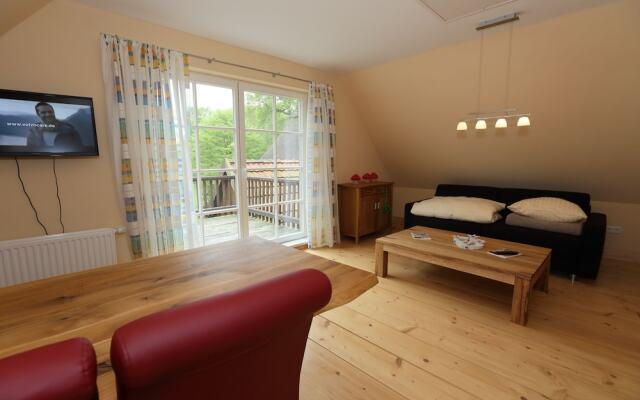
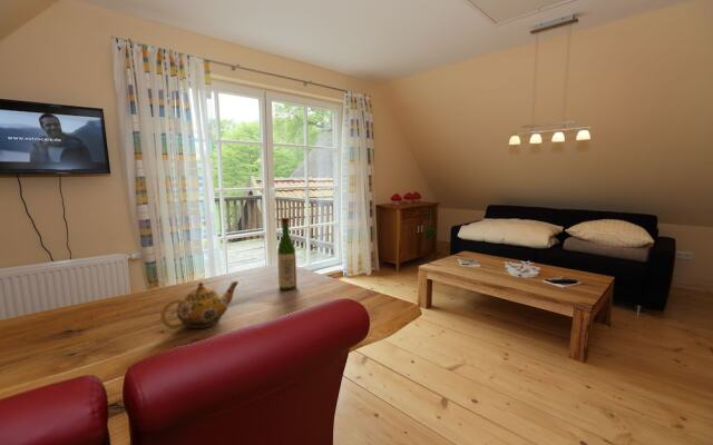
+ wine bottle (286, 253)
+ teapot (203, 301)
